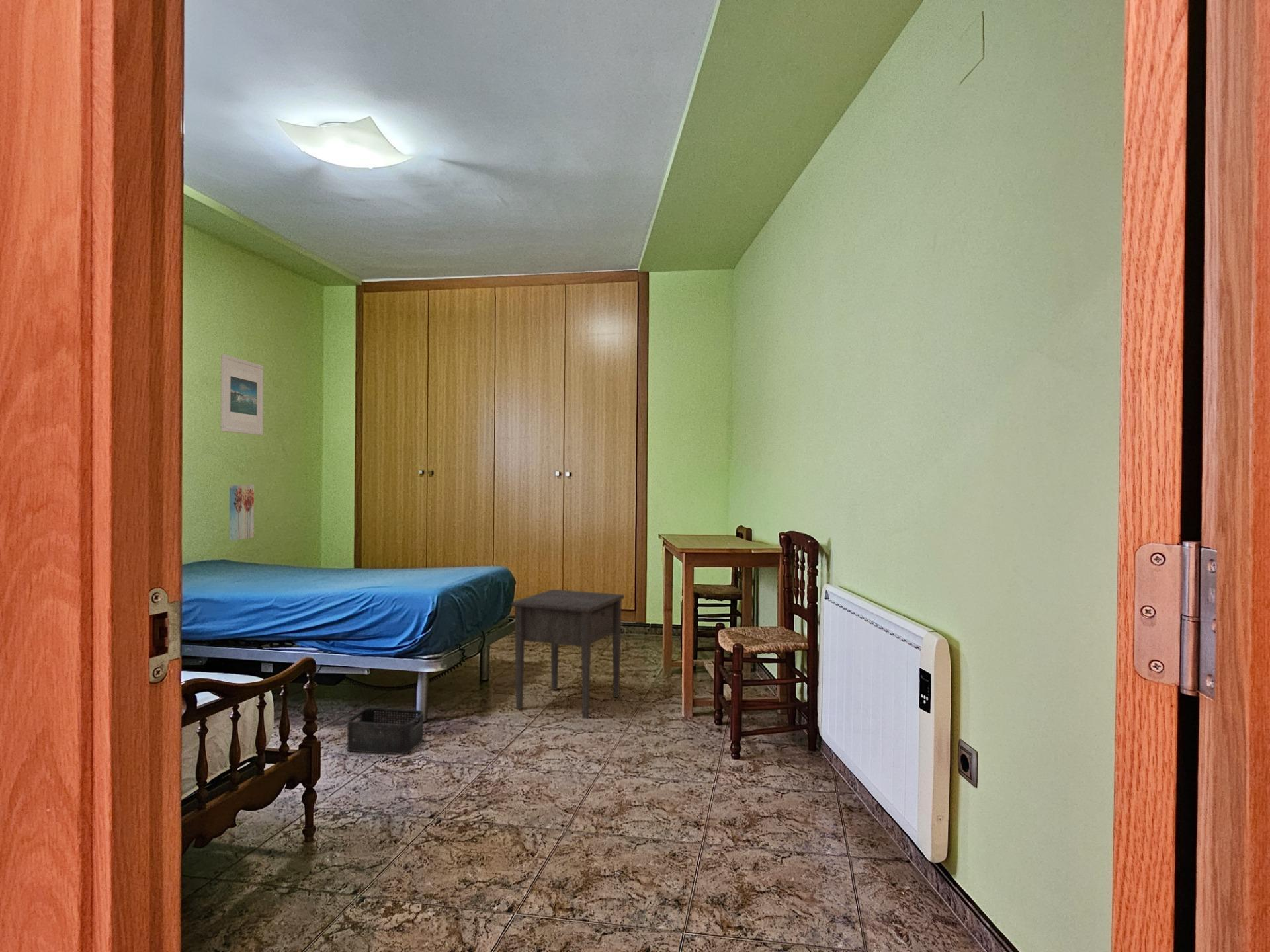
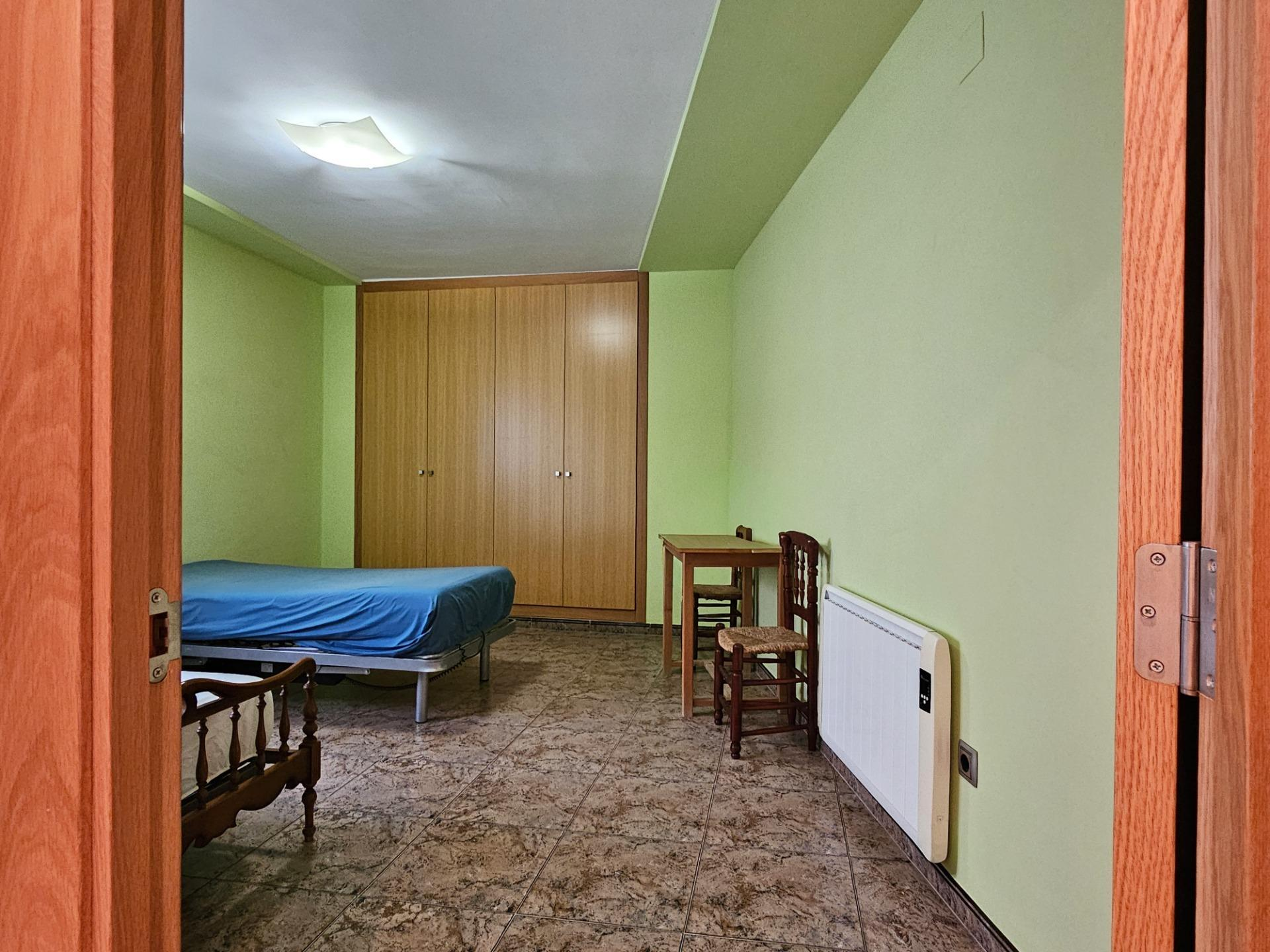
- storage bin (386, 731)
- nightstand (569, 645)
- wall art (241, 512)
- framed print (243, 397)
